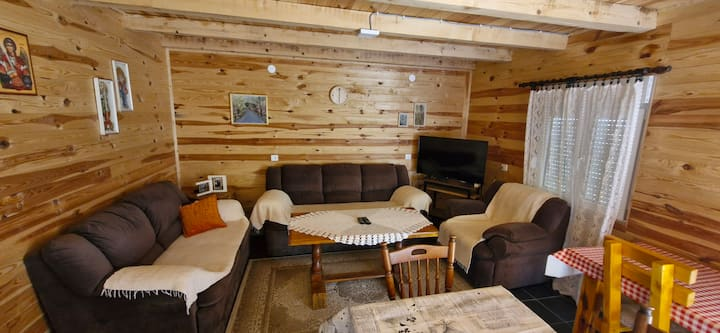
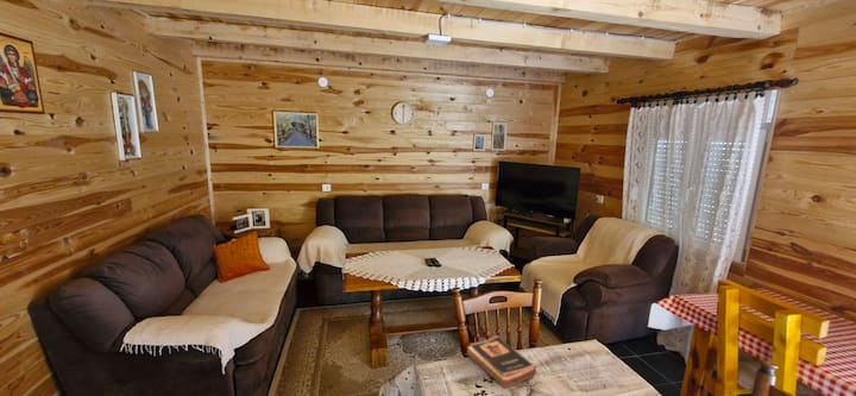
+ book (499, 359)
